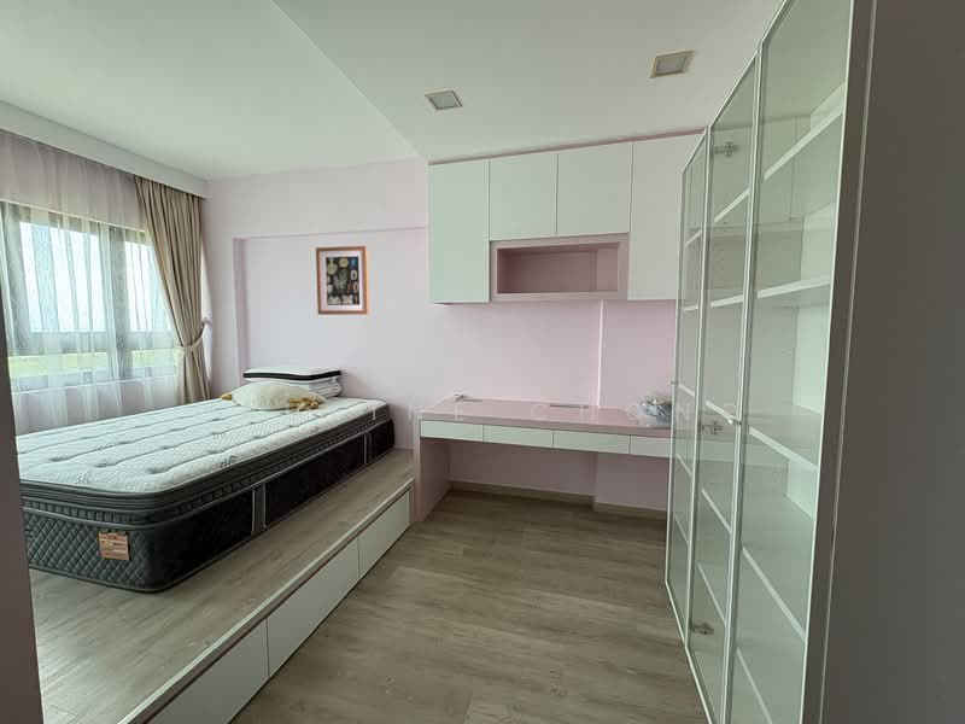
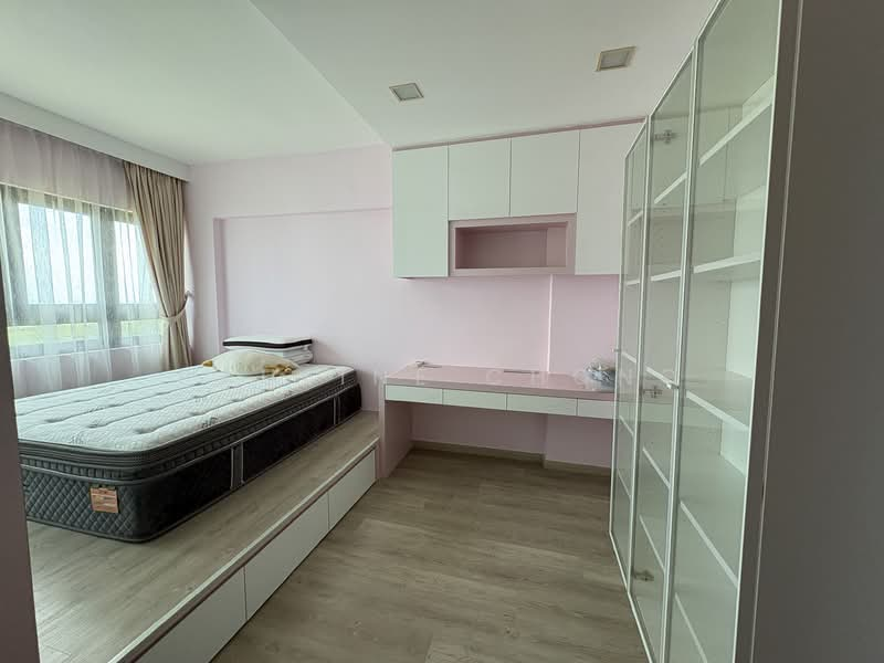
- wall art (341, 280)
